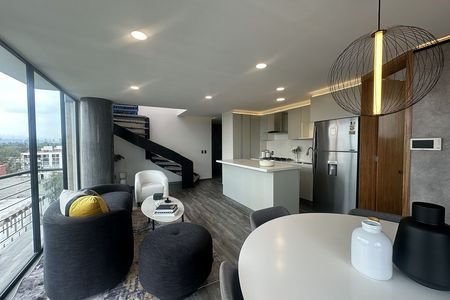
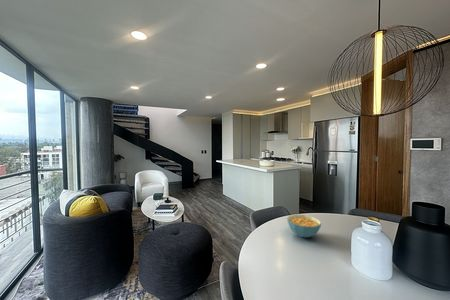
+ cereal bowl (303, 227)
